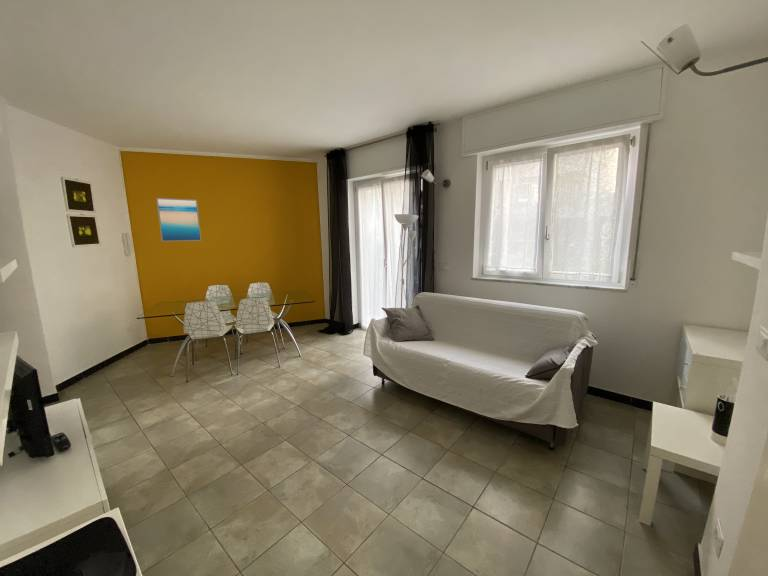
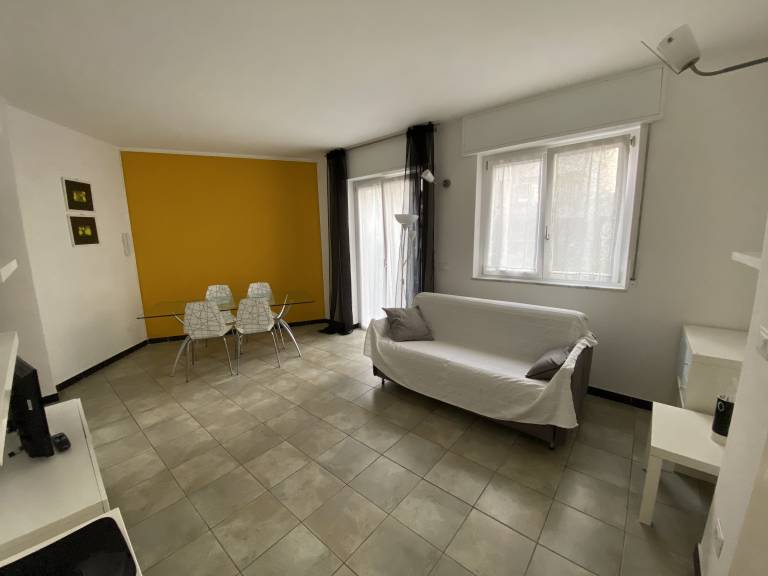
- wall art (179, 220)
